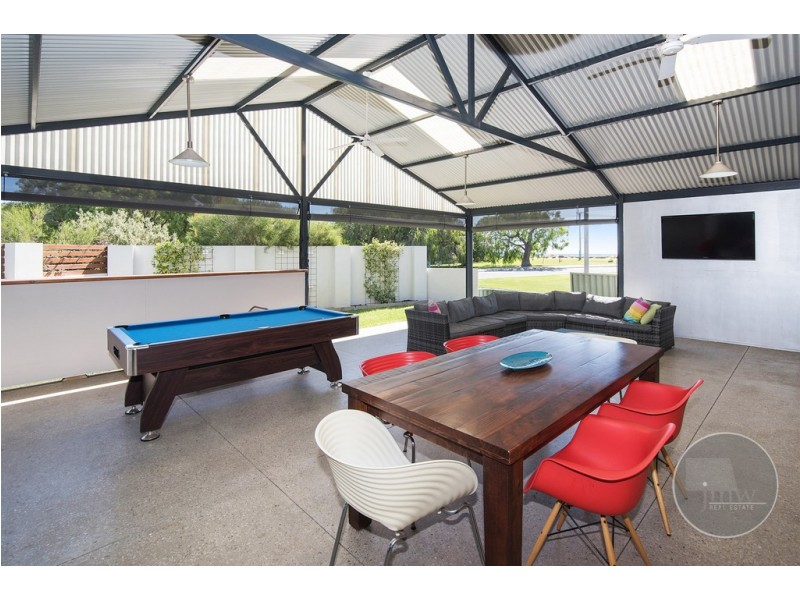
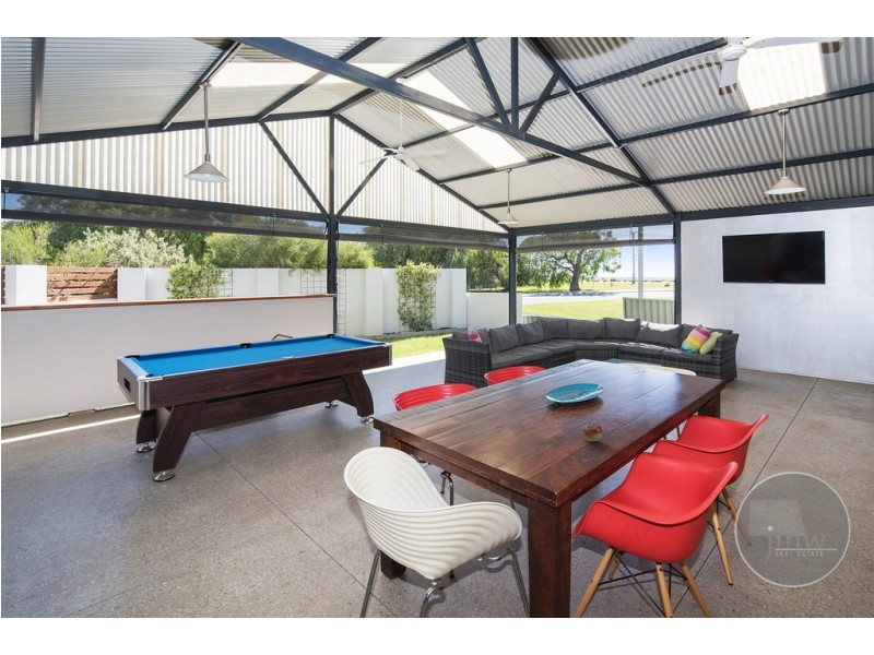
+ fruit (592, 432)
